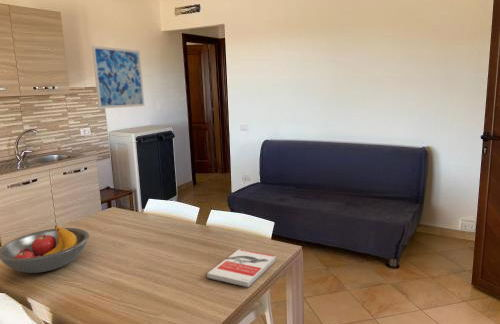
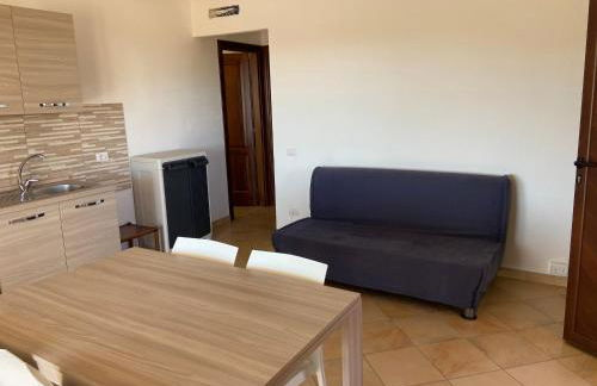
- wall art (120, 78)
- fruit bowl (46, 250)
- book (242, 266)
